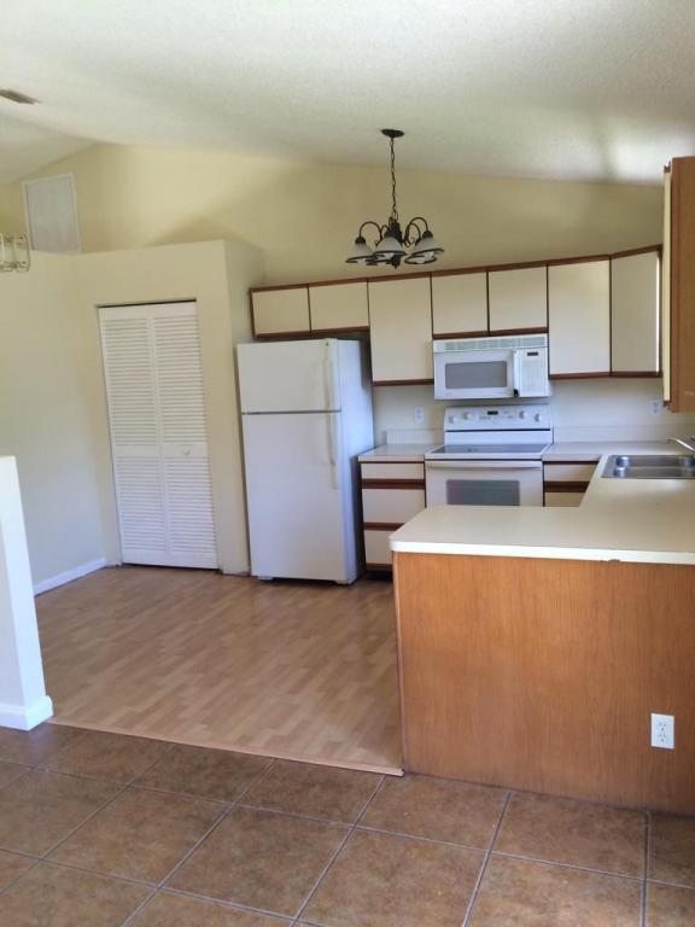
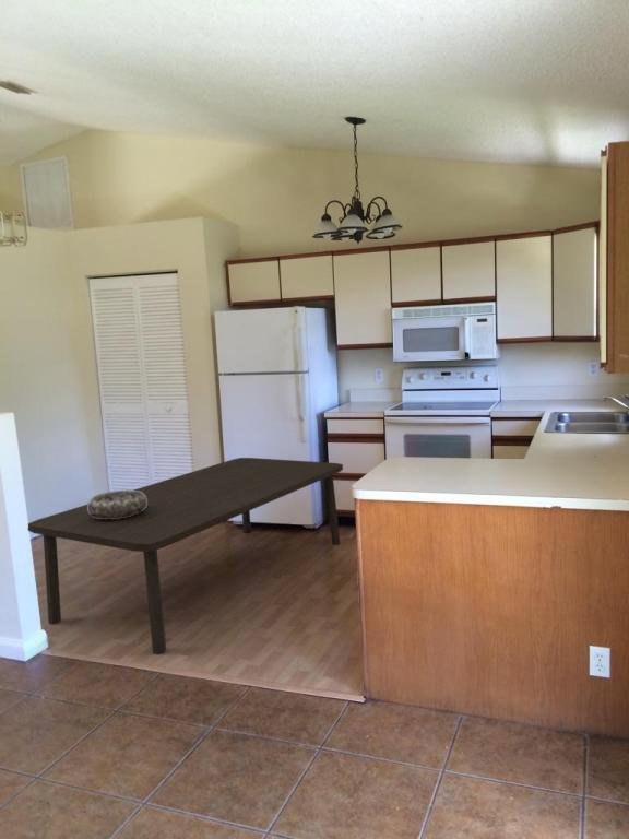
+ decorative bowl (117, 504)
+ dining table (207, 528)
